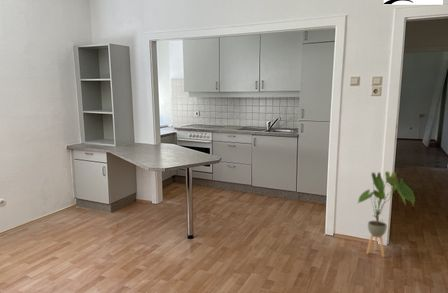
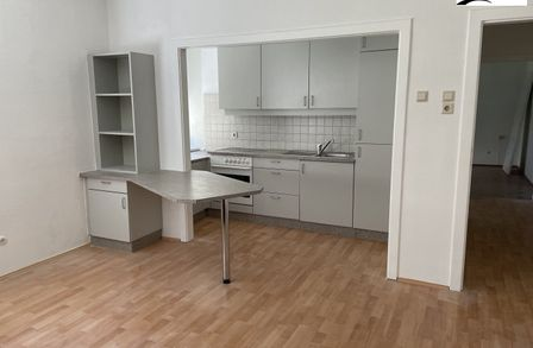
- house plant (380, 213)
